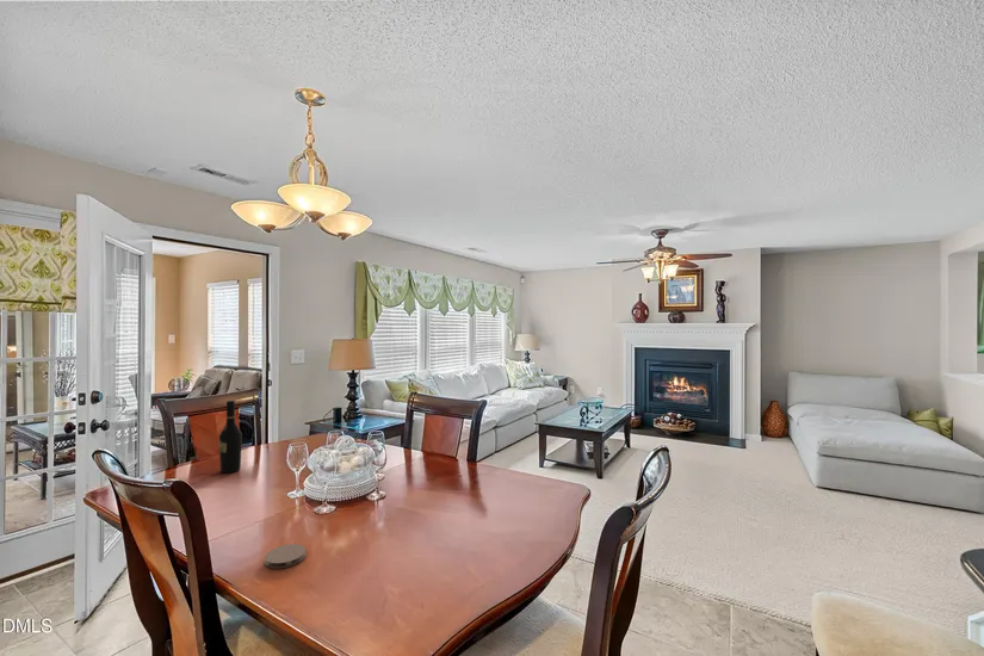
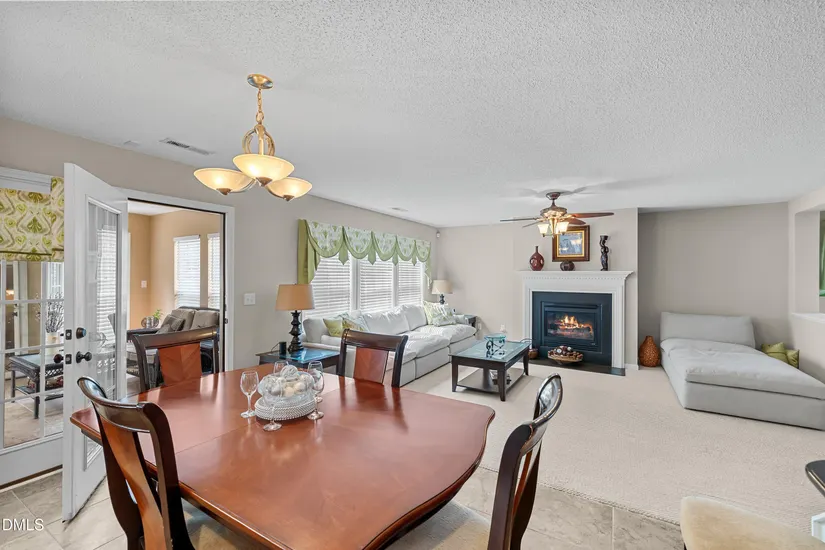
- wine bottle (230, 435)
- coaster (285, 555)
